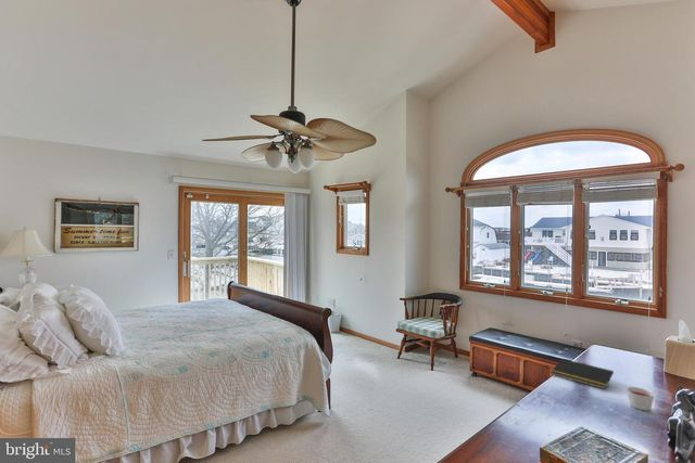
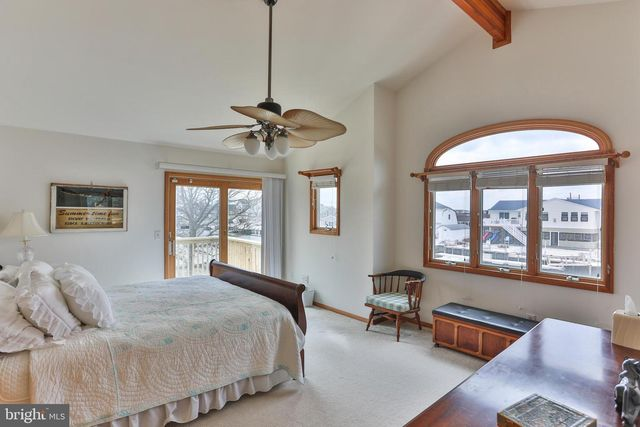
- notepad (581, 372)
- candle (640, 399)
